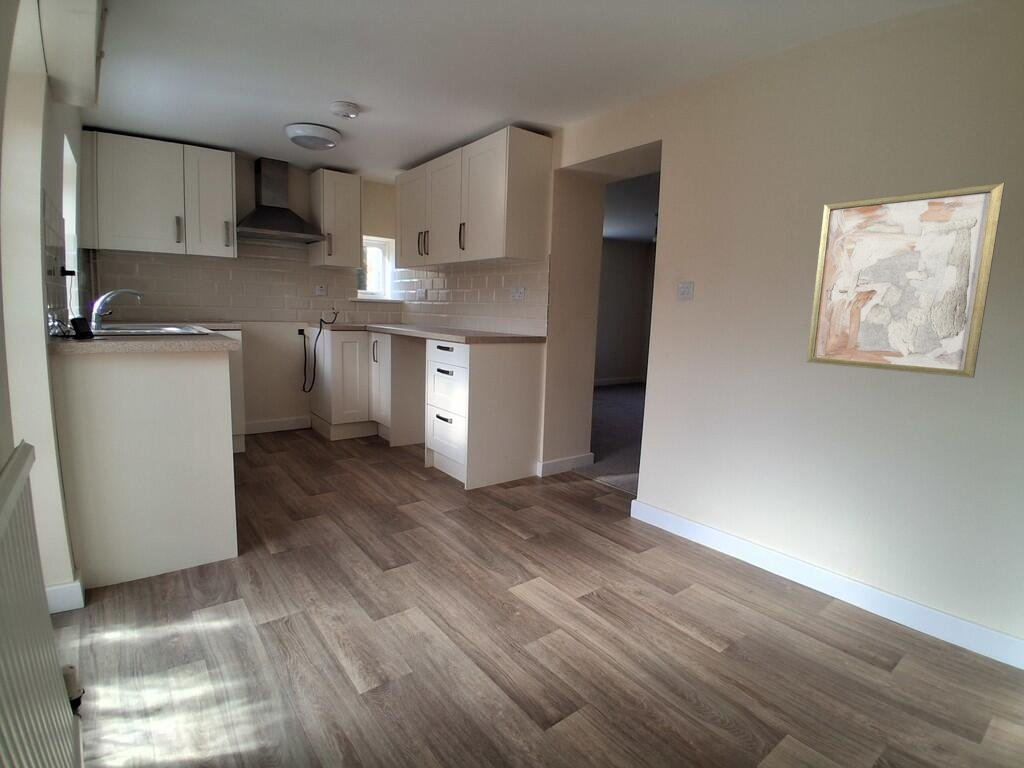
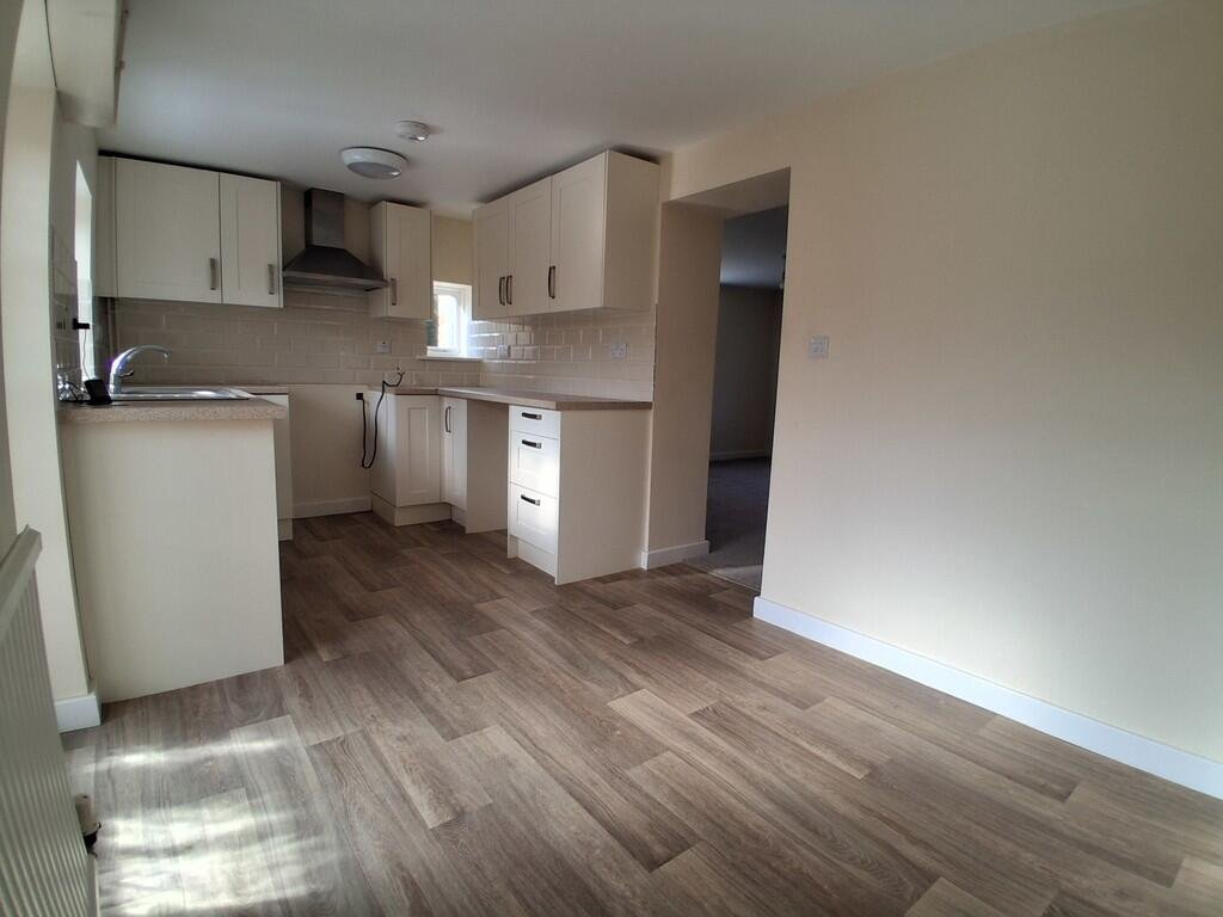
- wall art (892, 283)
